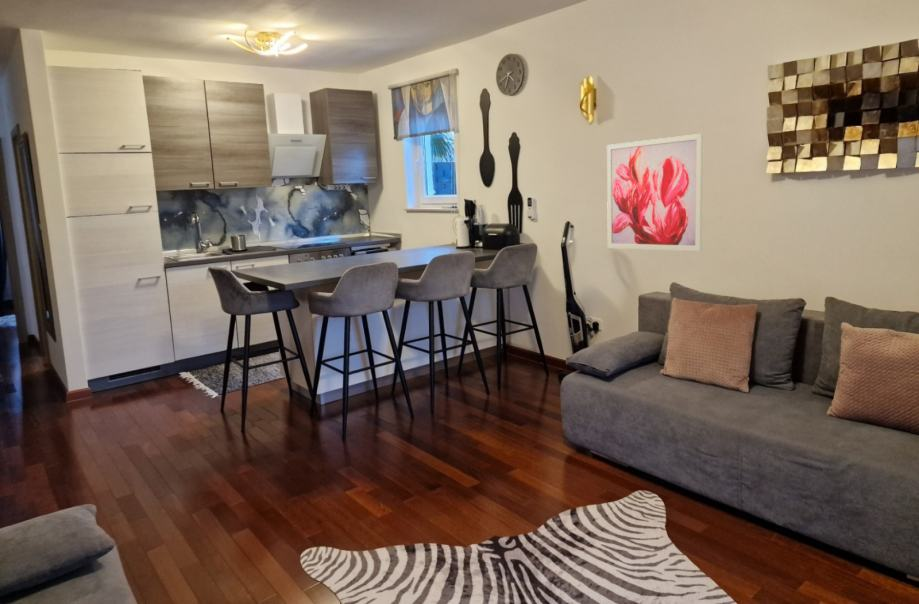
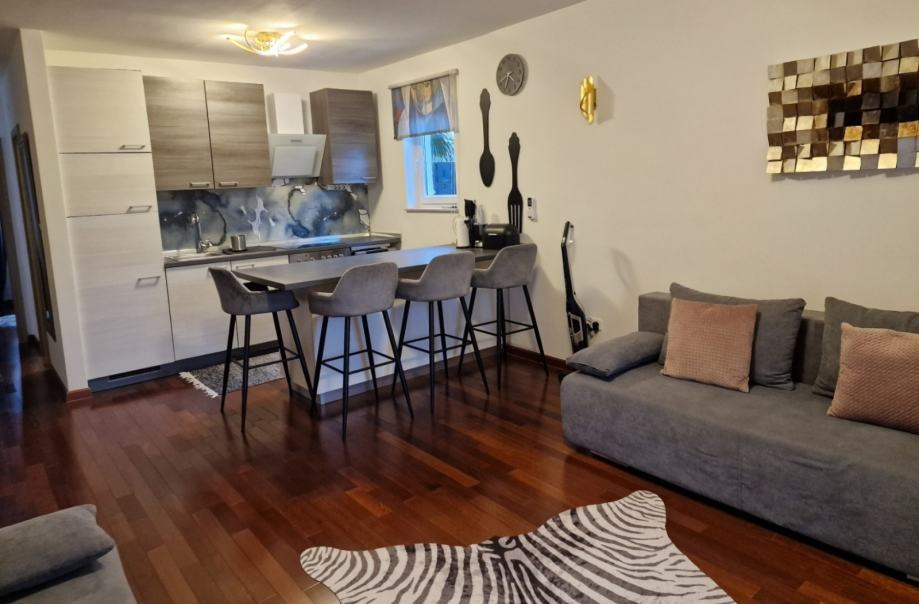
- wall art (651, 195)
